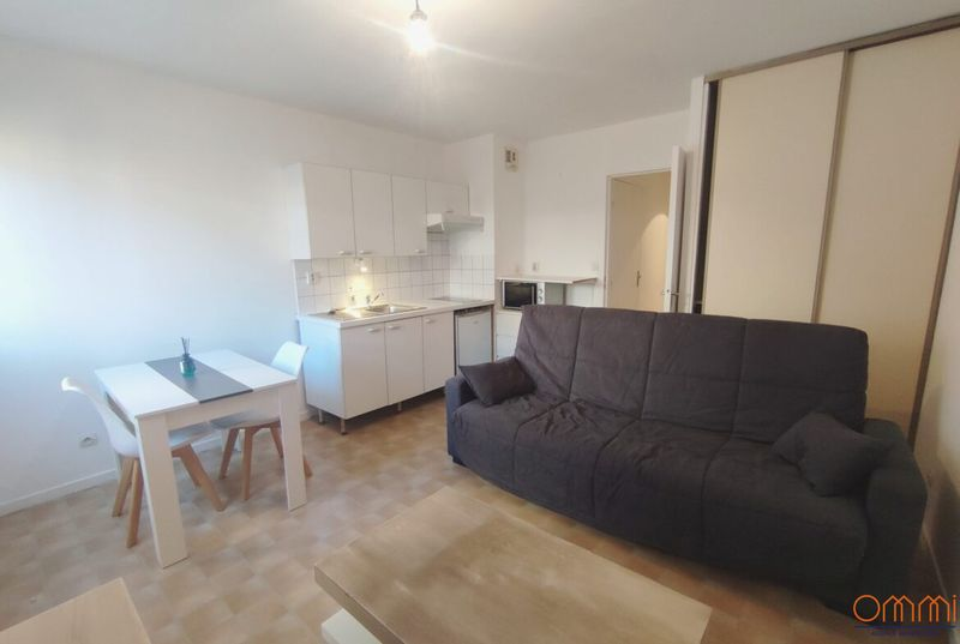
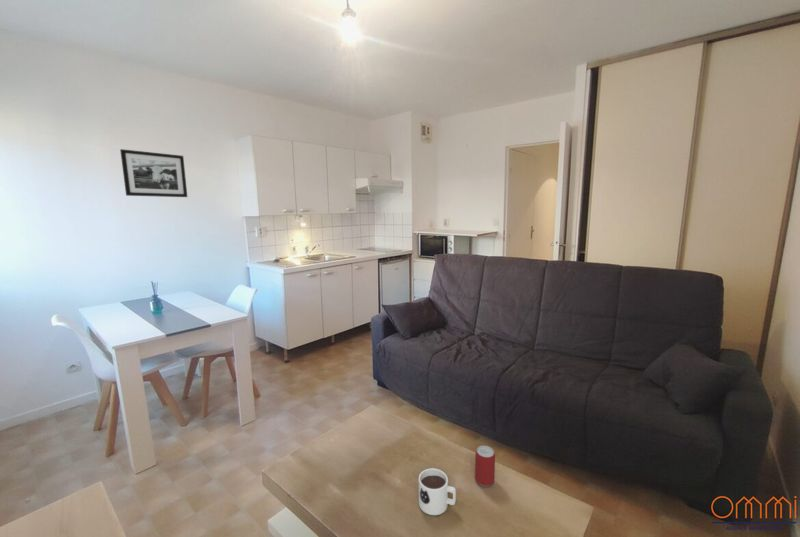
+ beer can (484, 466)
+ mug (436, 490)
+ picture frame (155, 174)
